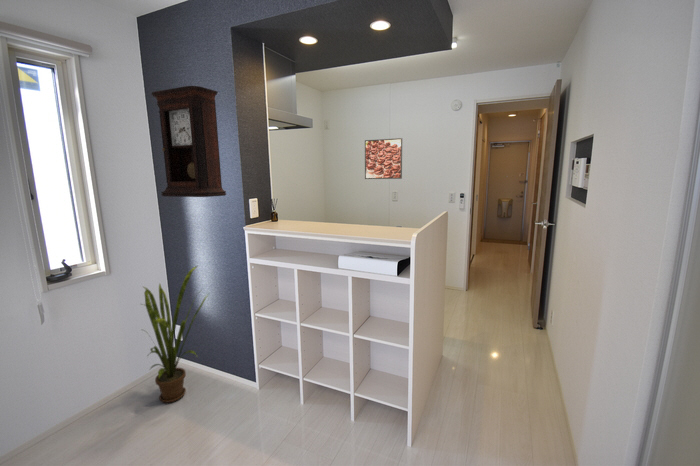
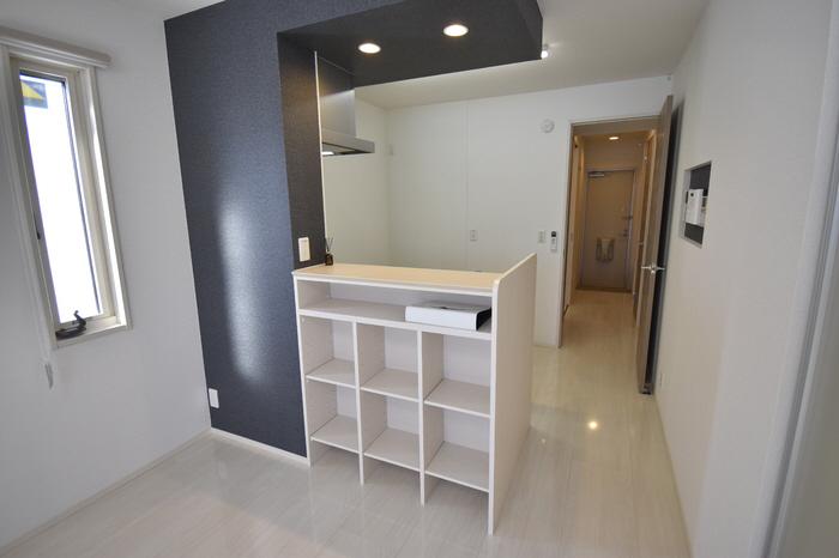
- pendulum clock (186, 145)
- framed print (383, 159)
- house plant (170, 334)
